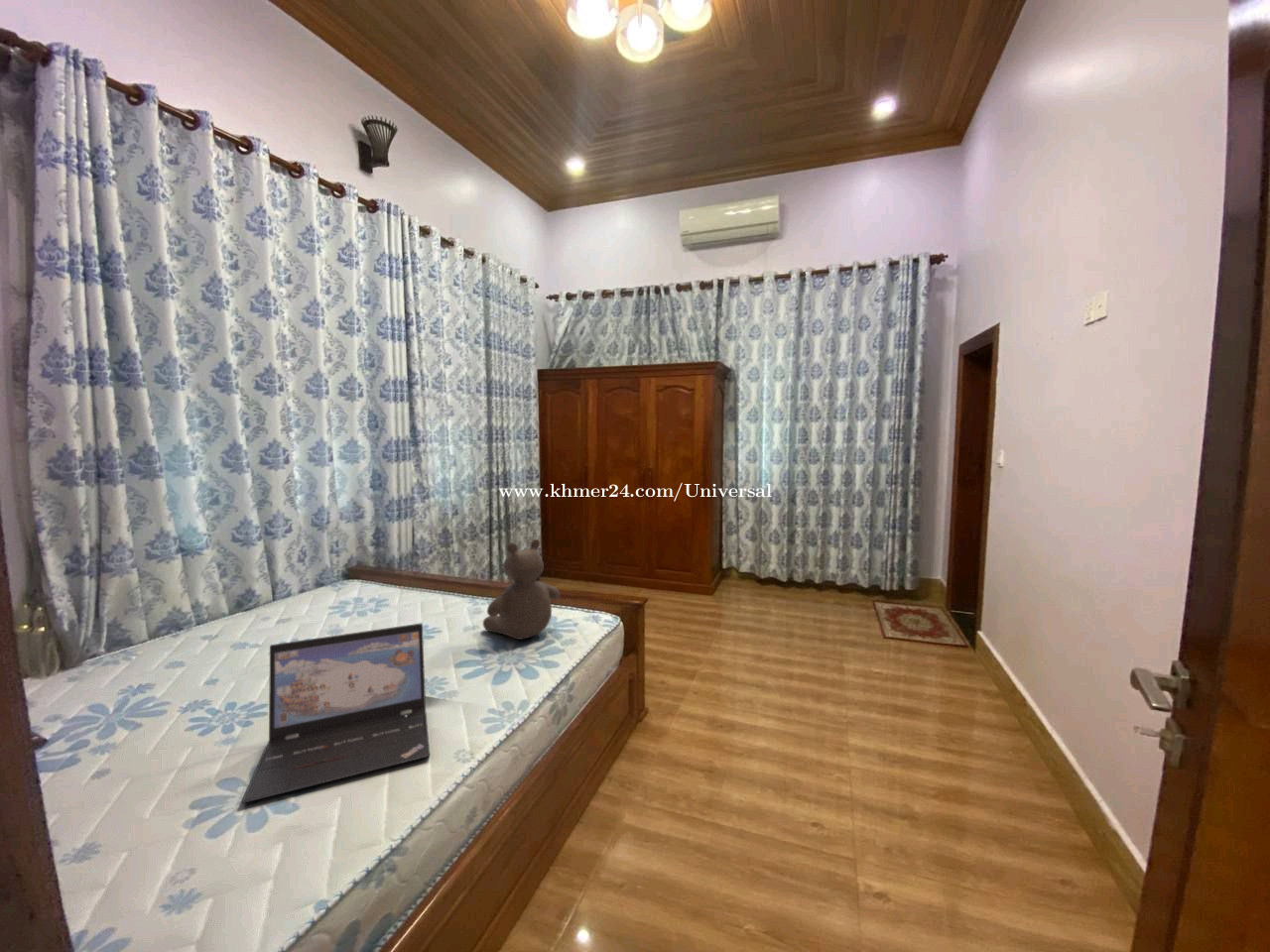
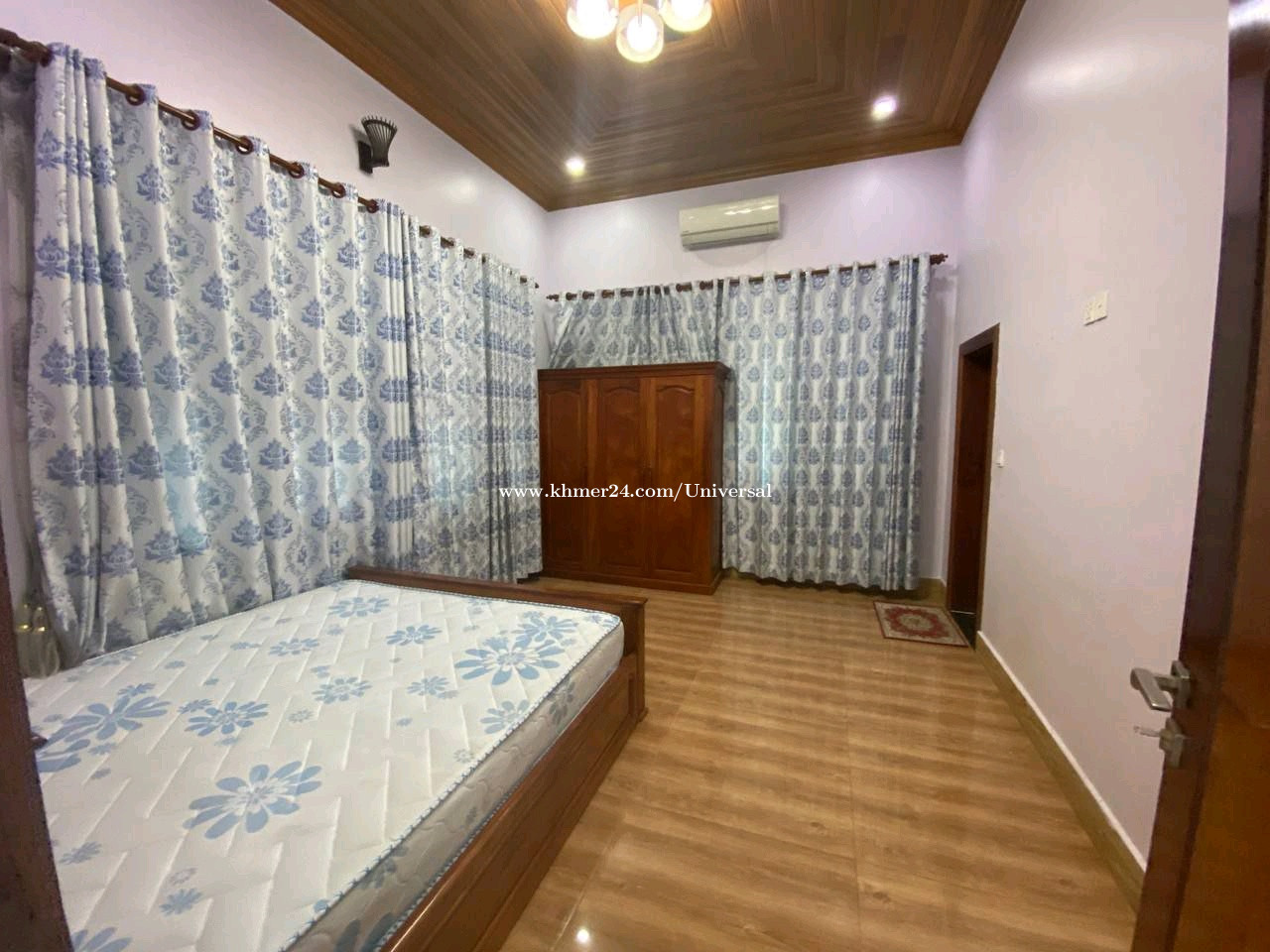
- laptop (346, 699)
- teddy bear (517, 585)
